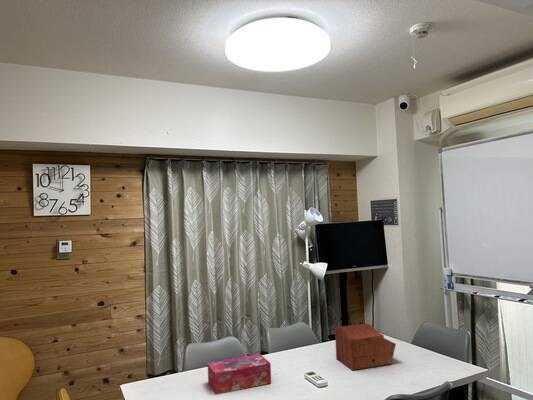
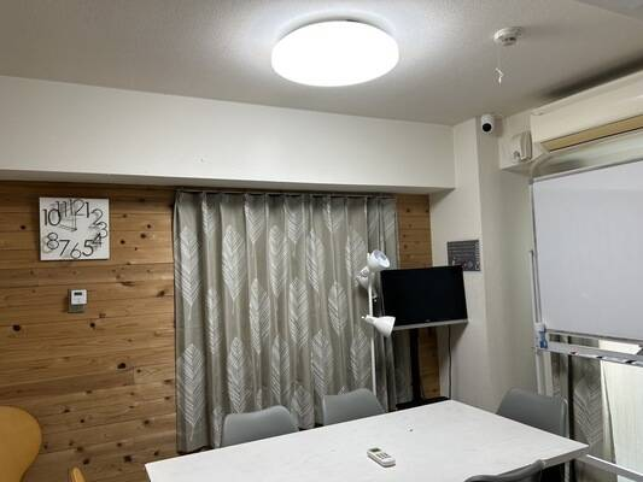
- tissue box (239, 372)
- sewing box (365, 344)
